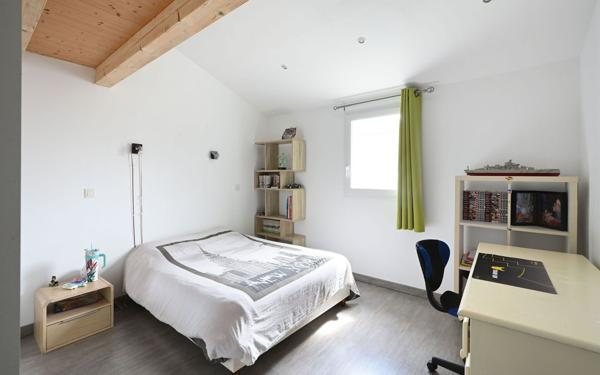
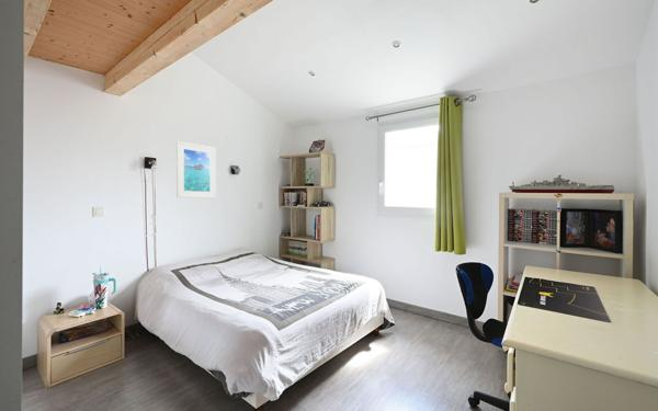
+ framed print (196, 171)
